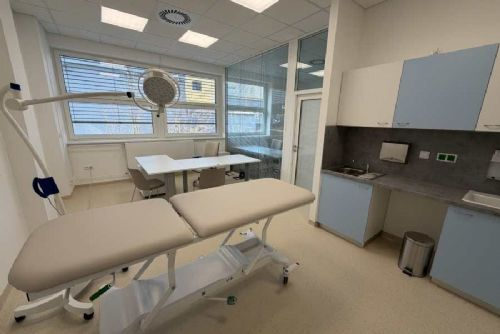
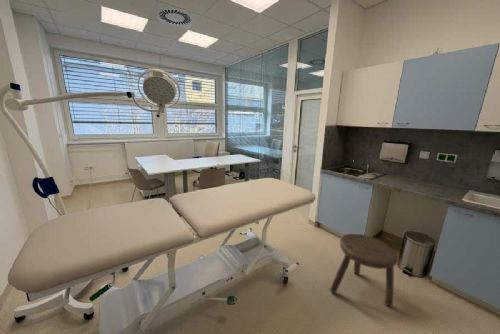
+ stool (359, 267)
